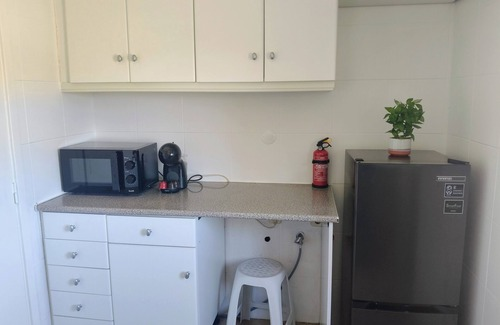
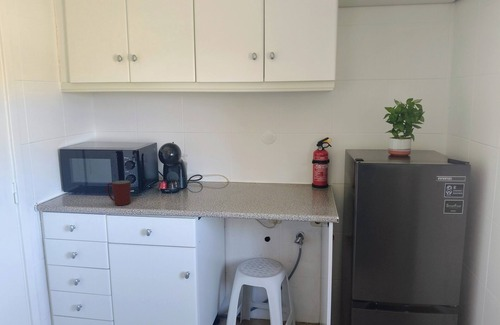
+ mug (118, 192)
